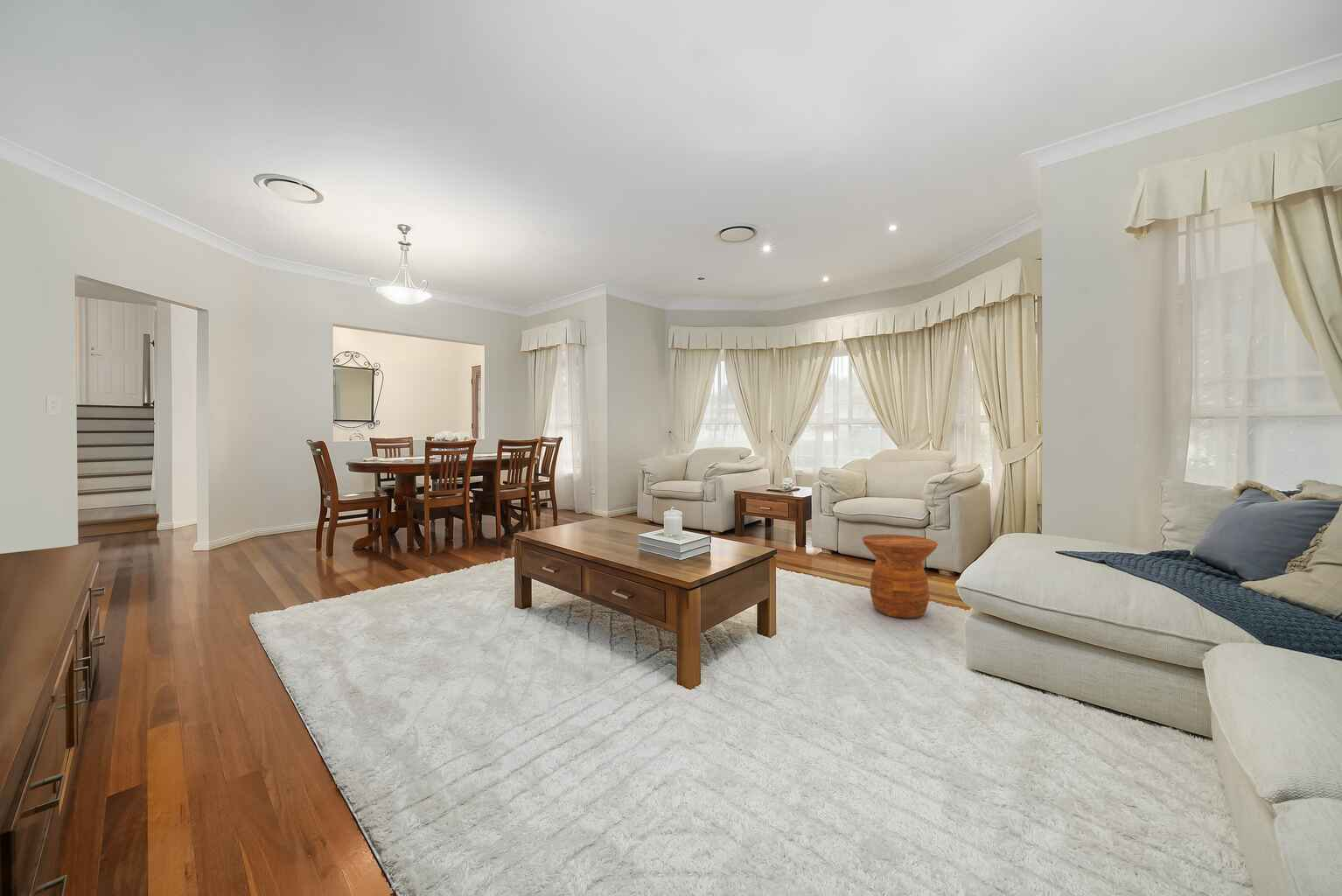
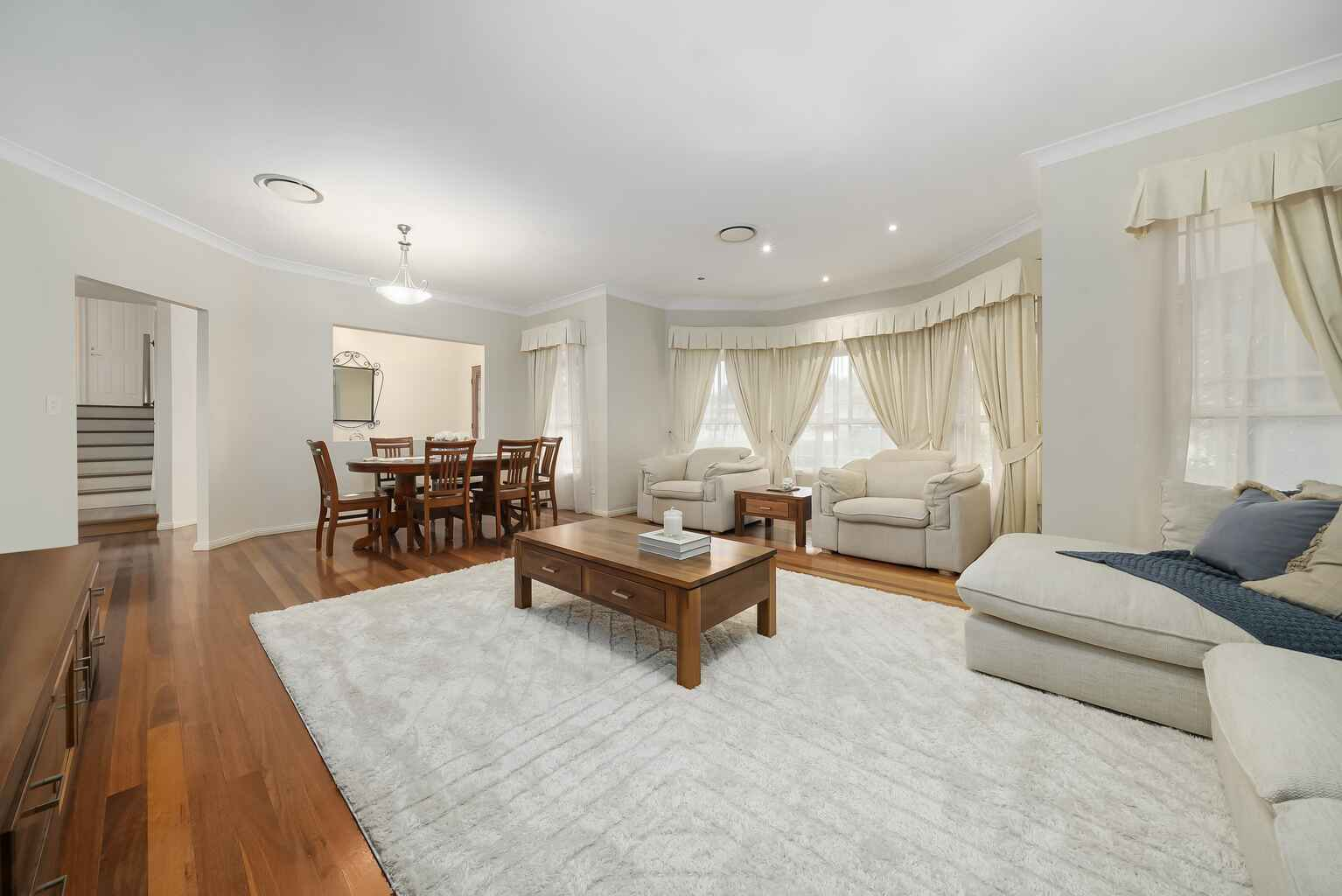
- side table (898, 575)
